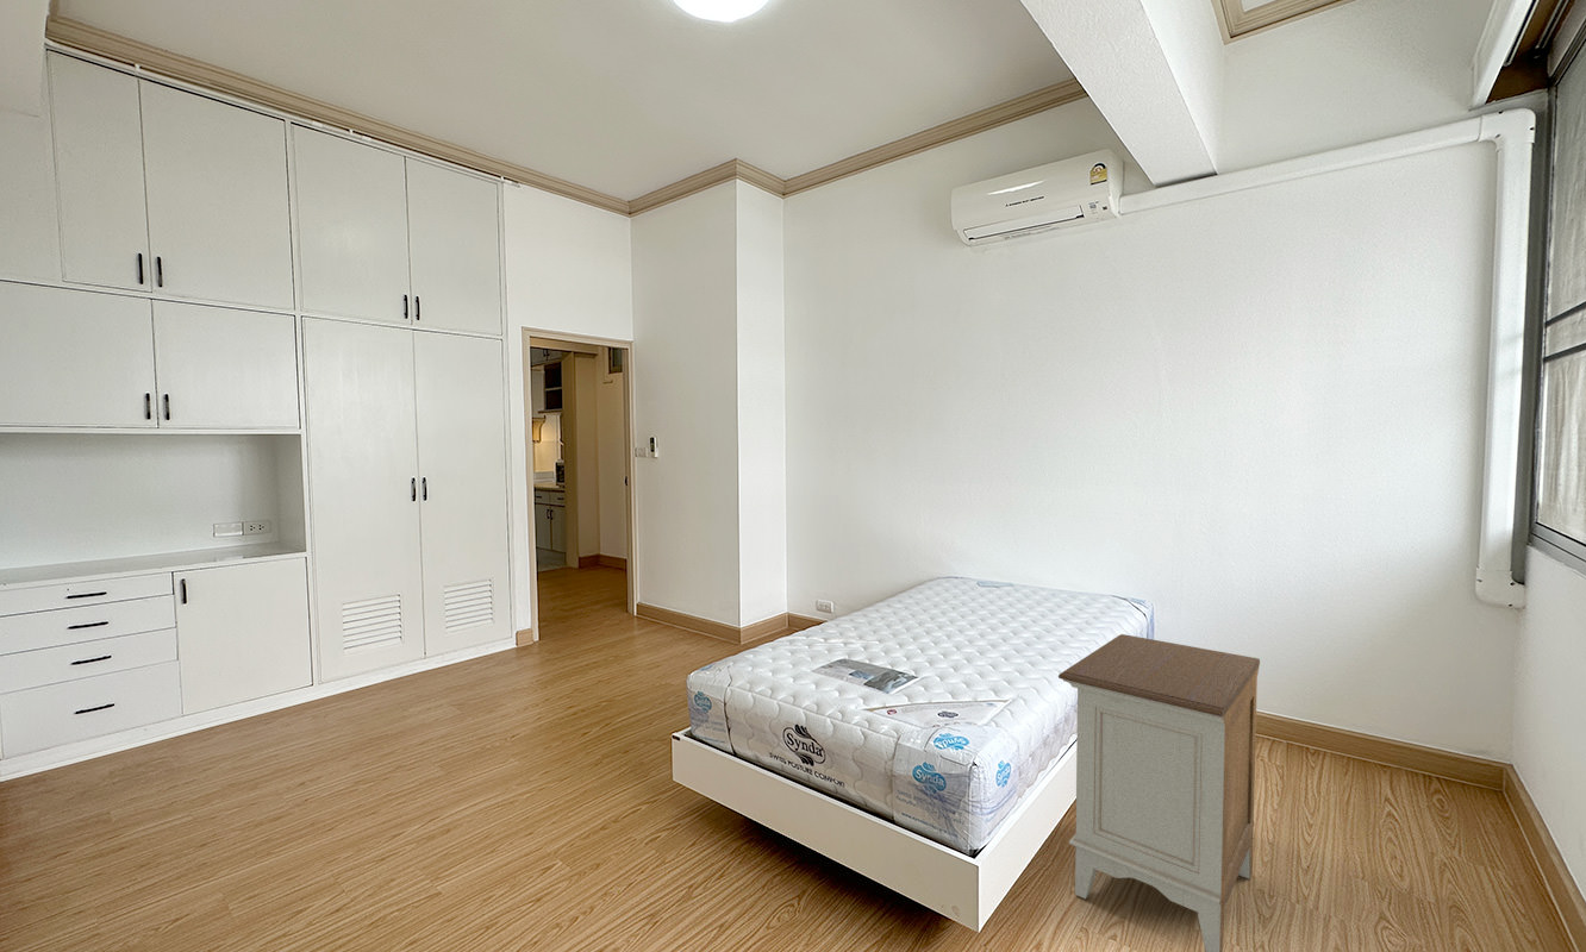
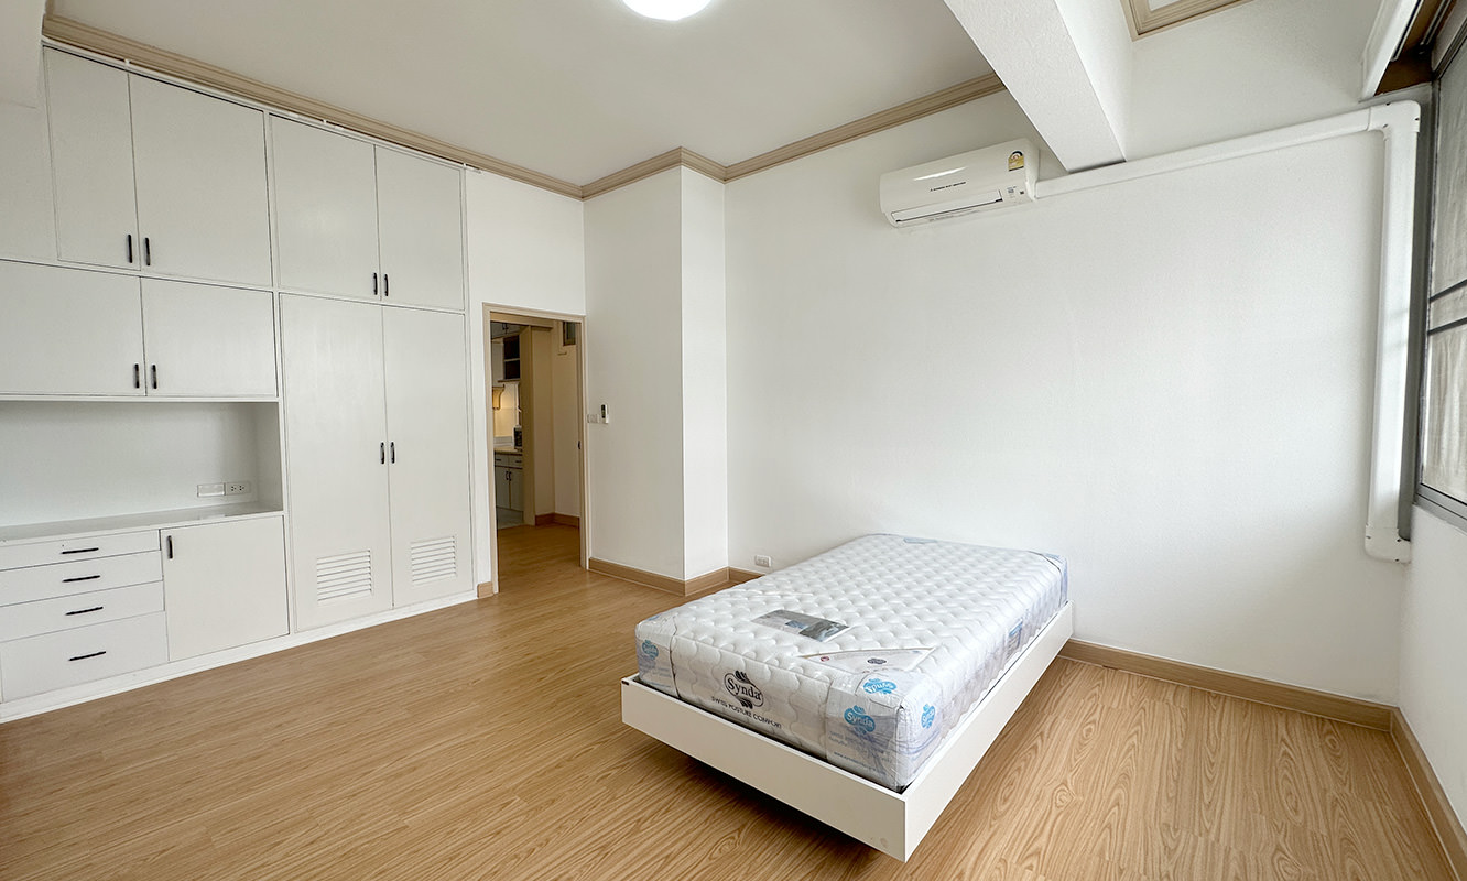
- nightstand (1160, 774)
